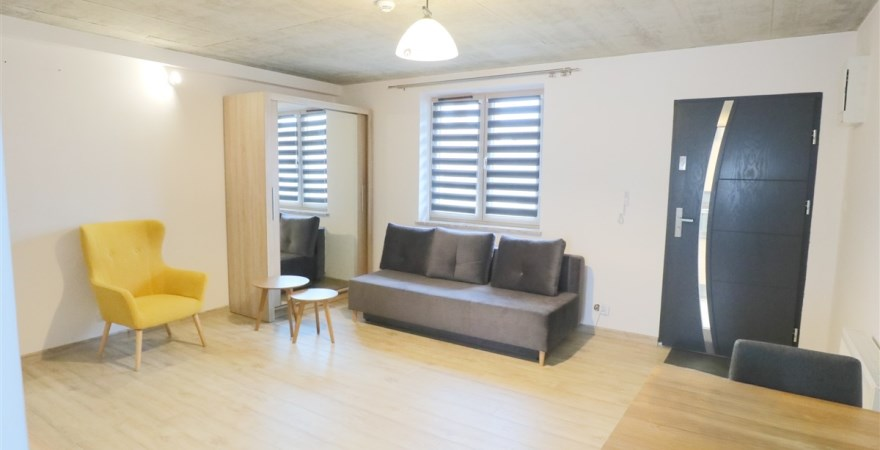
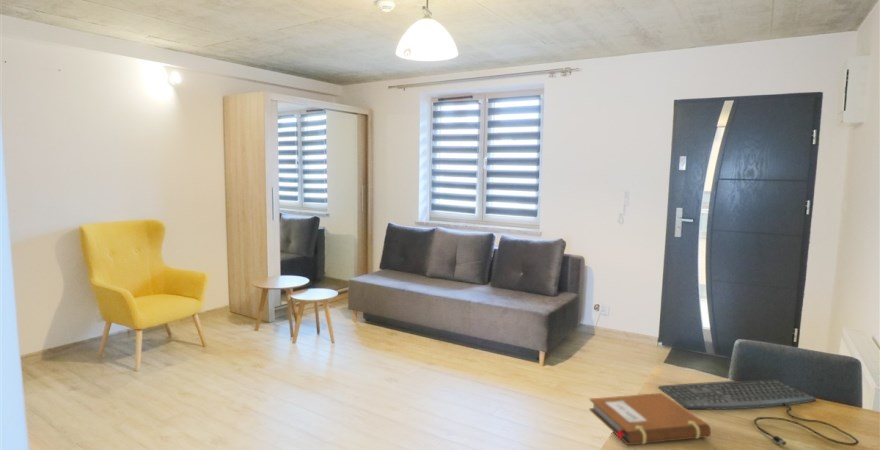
+ keyboard (766, 406)
+ notebook (644, 418)
